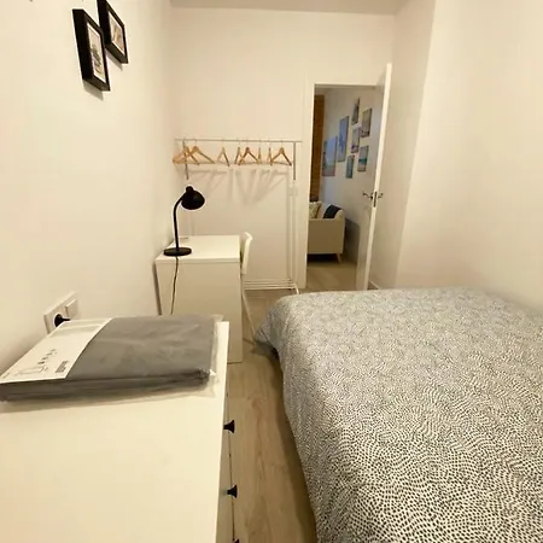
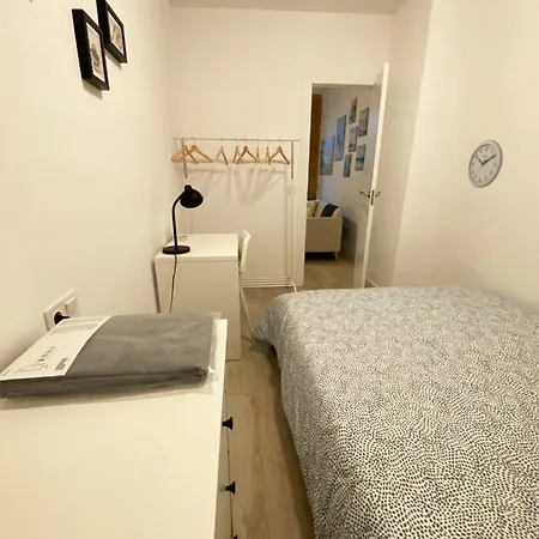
+ wall clock (483, 164)
